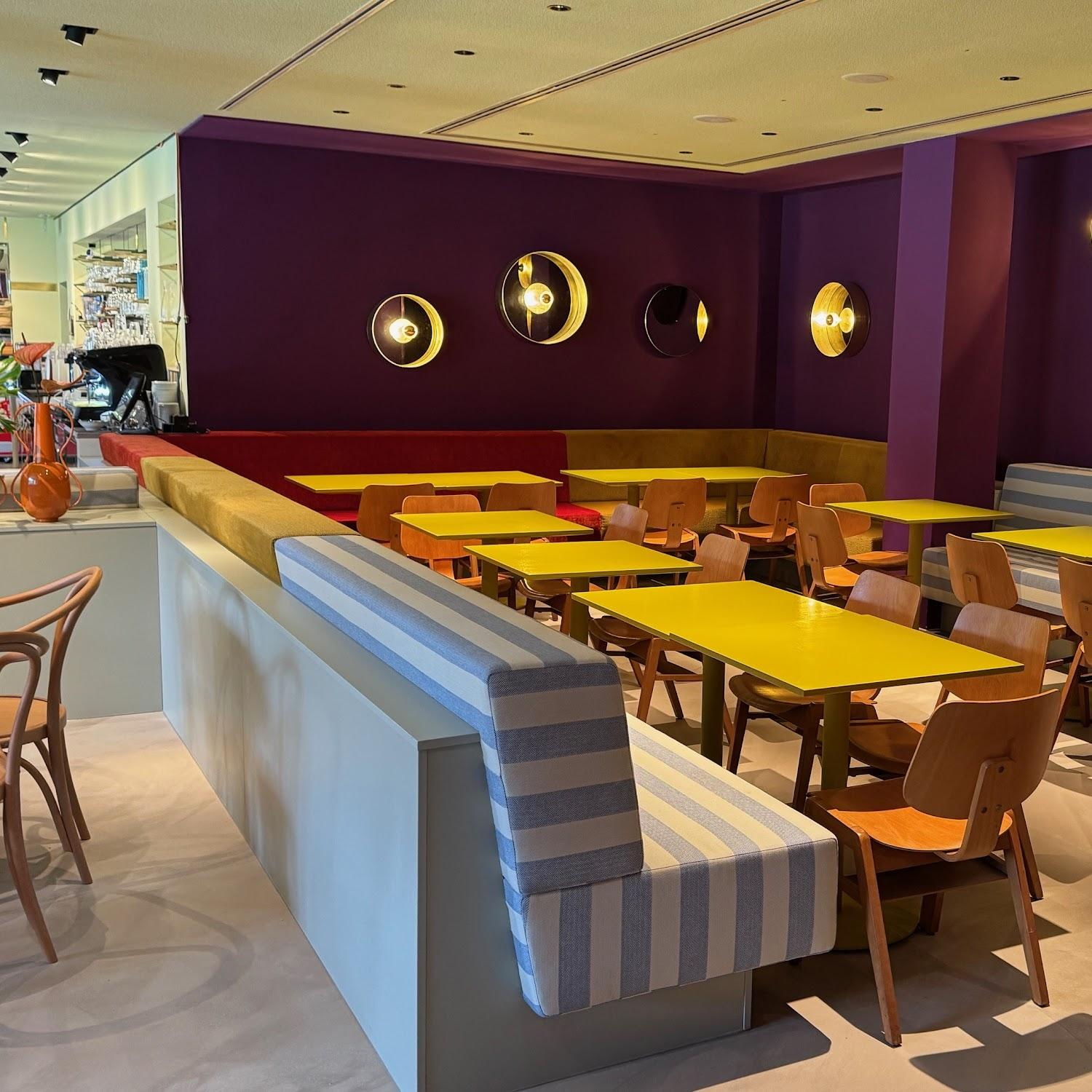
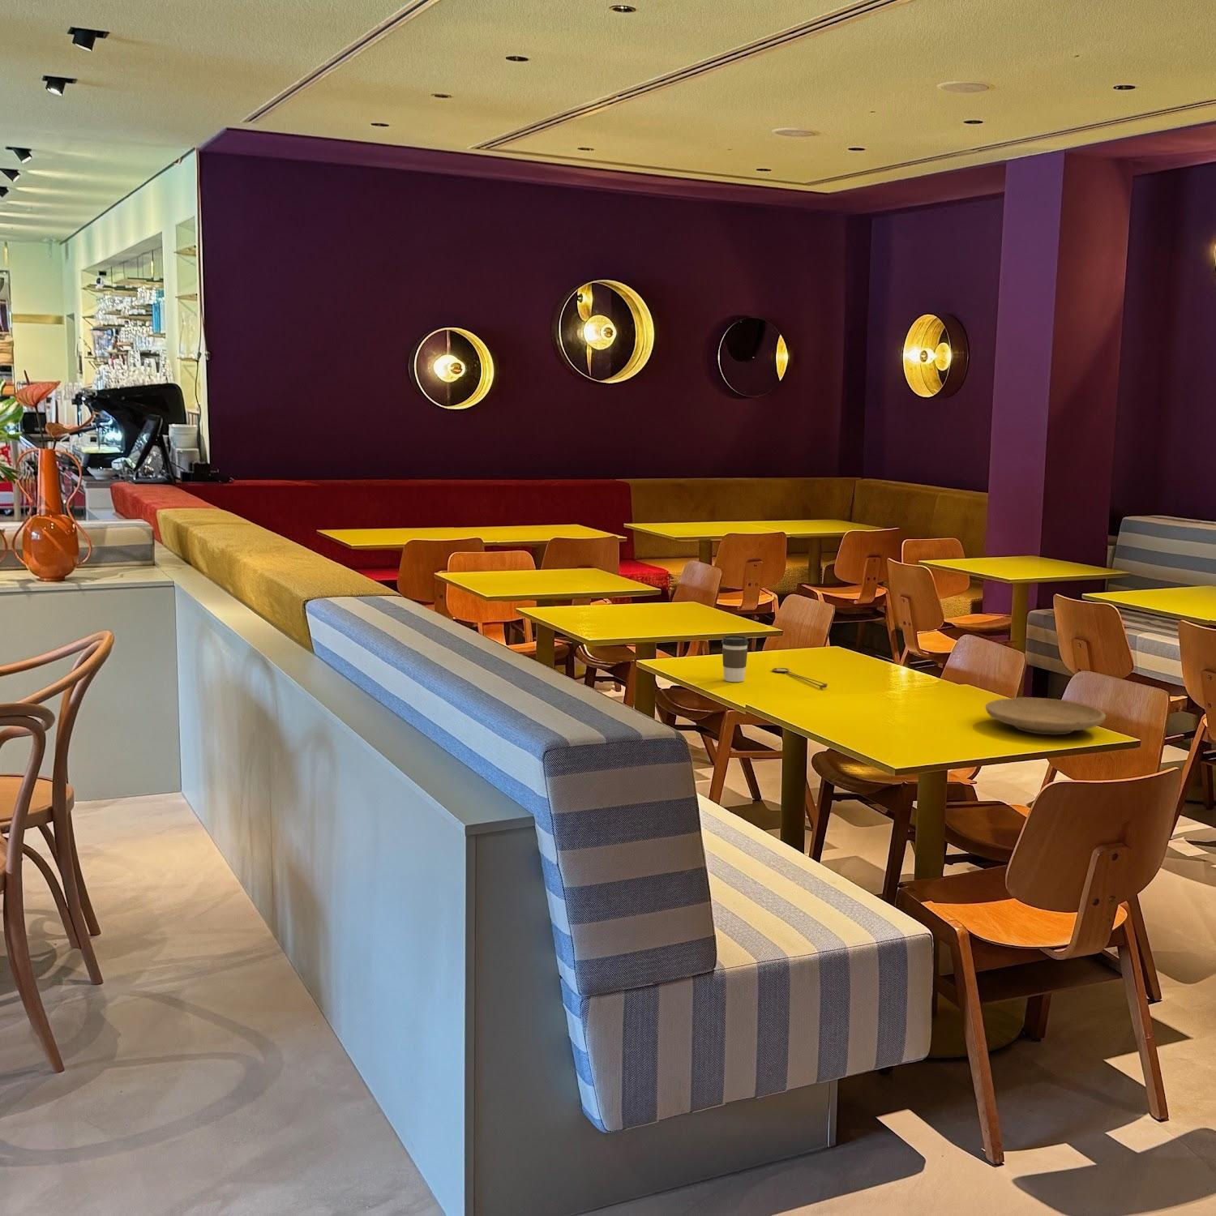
+ plate (1045, 718)
+ coffee cup (735, 658)
+ pendant necklace (801, 676)
